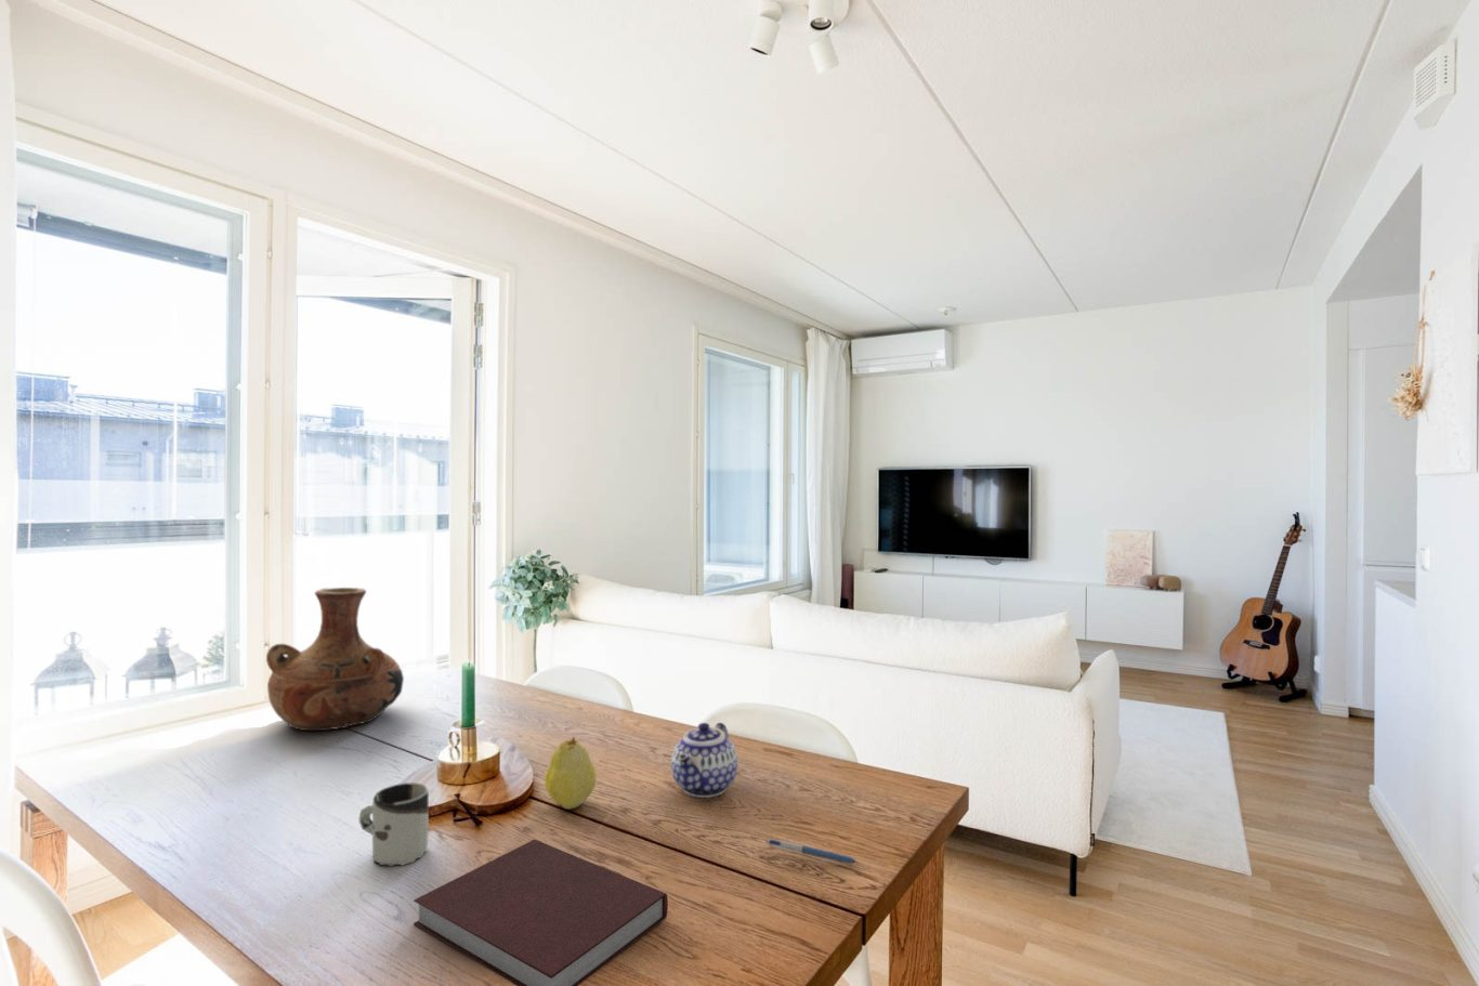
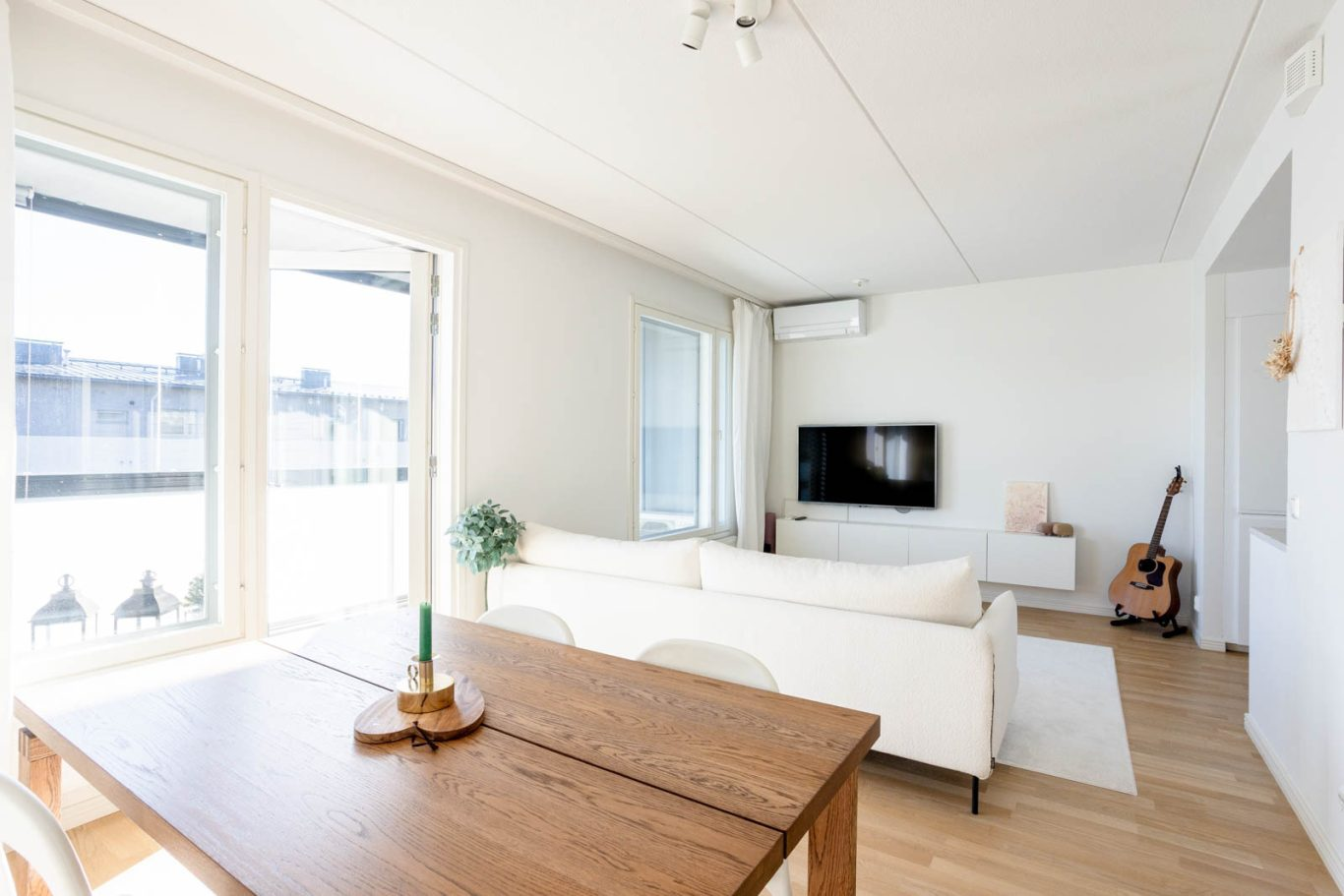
- teapot (704, 756)
- fruit (569, 769)
- cup (392, 822)
- notebook (541, 908)
- pen (810, 852)
- vase (336, 653)
